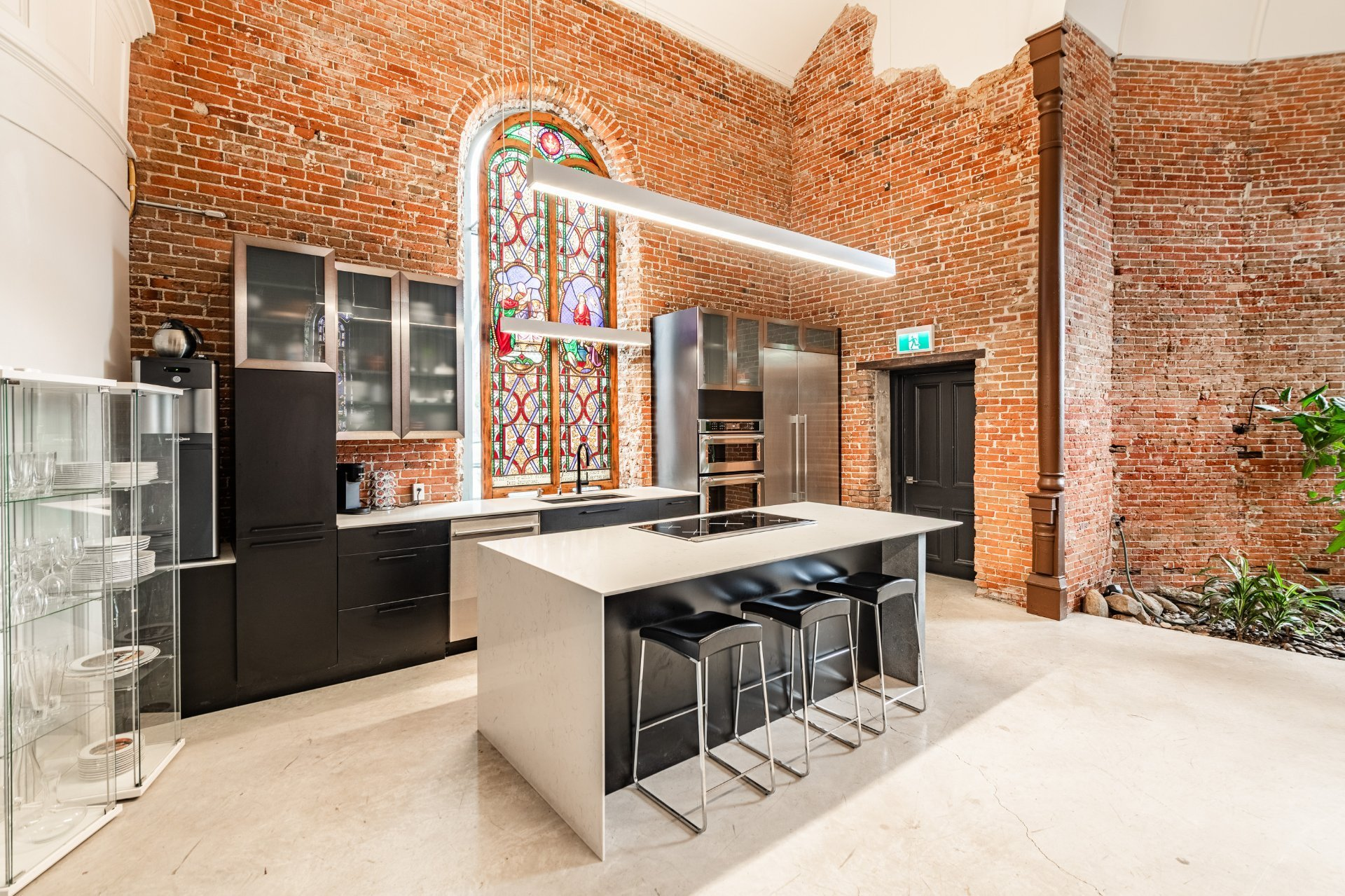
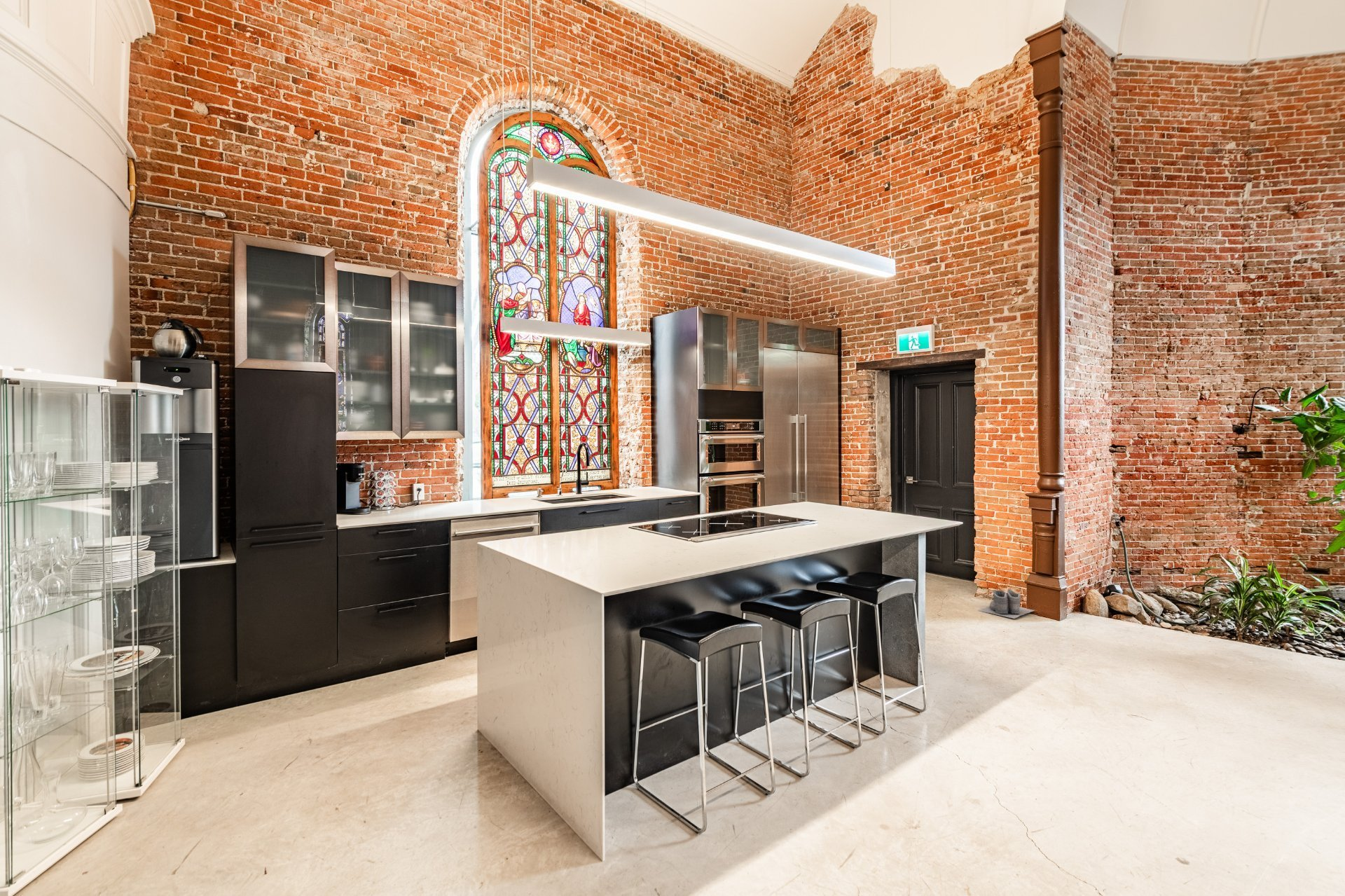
+ boots (1006, 600)
